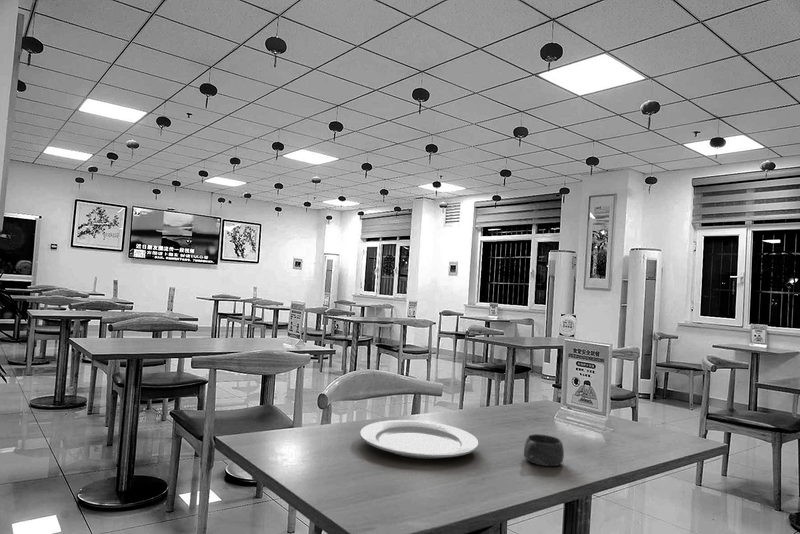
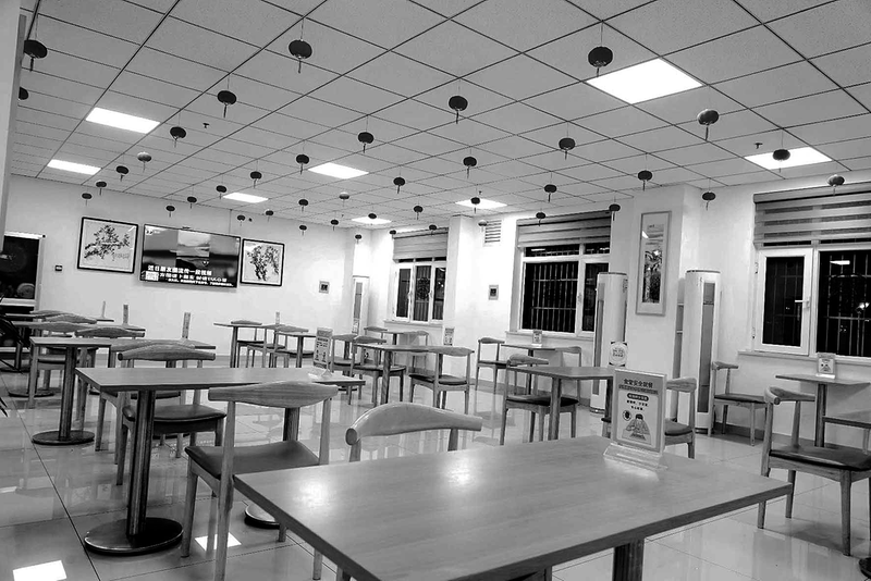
- cup (539, 450)
- chinaware (418, 440)
